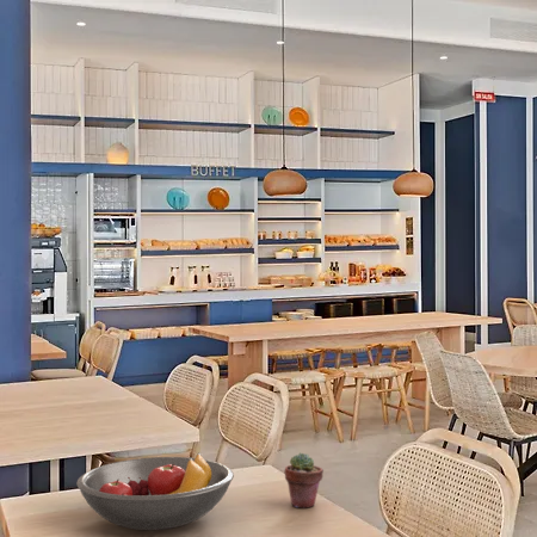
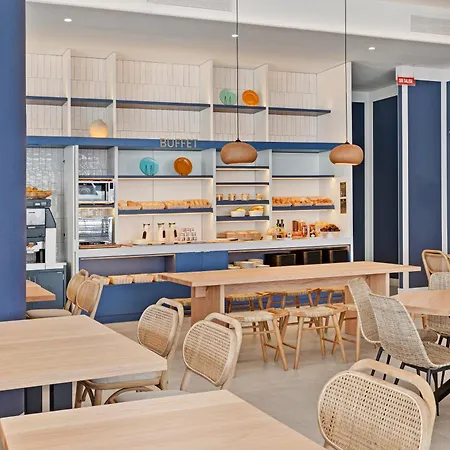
- potted succulent (303, 479)
- fruit bowl (156, 490)
